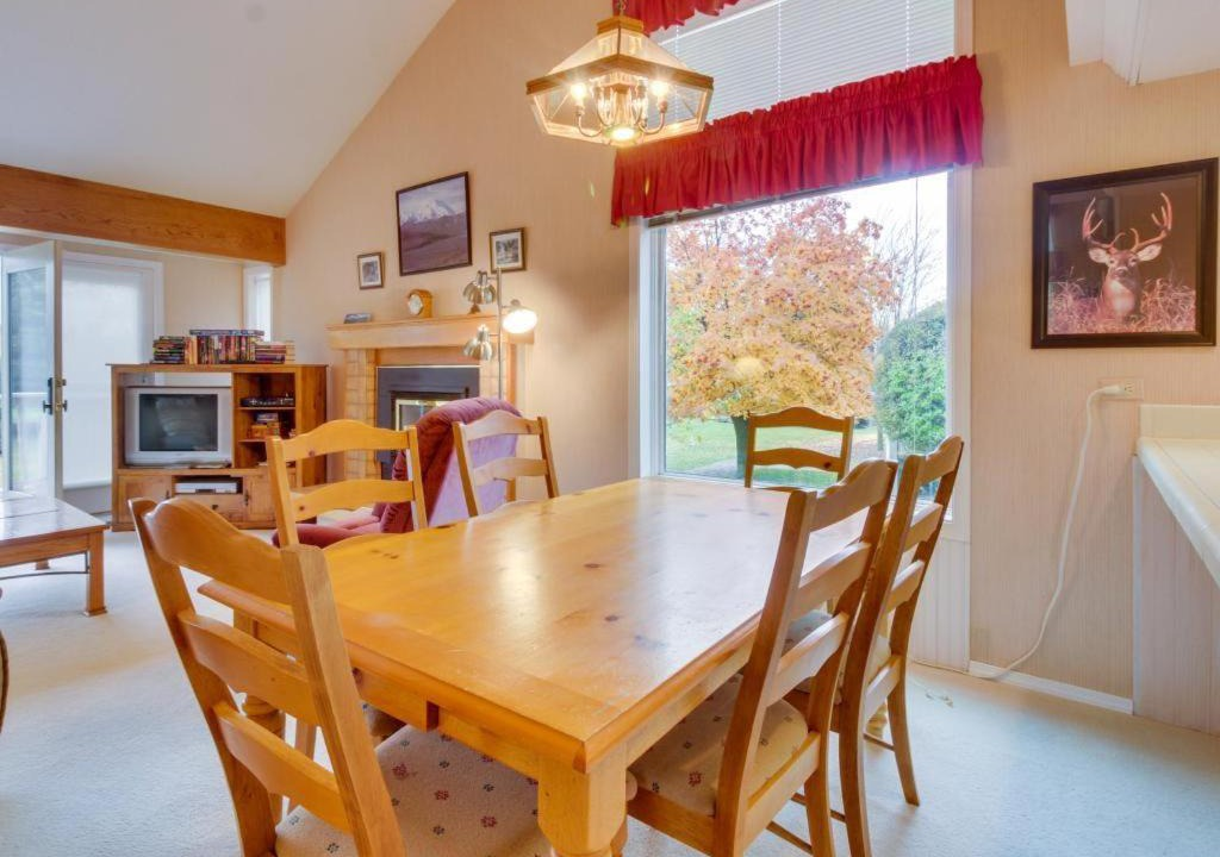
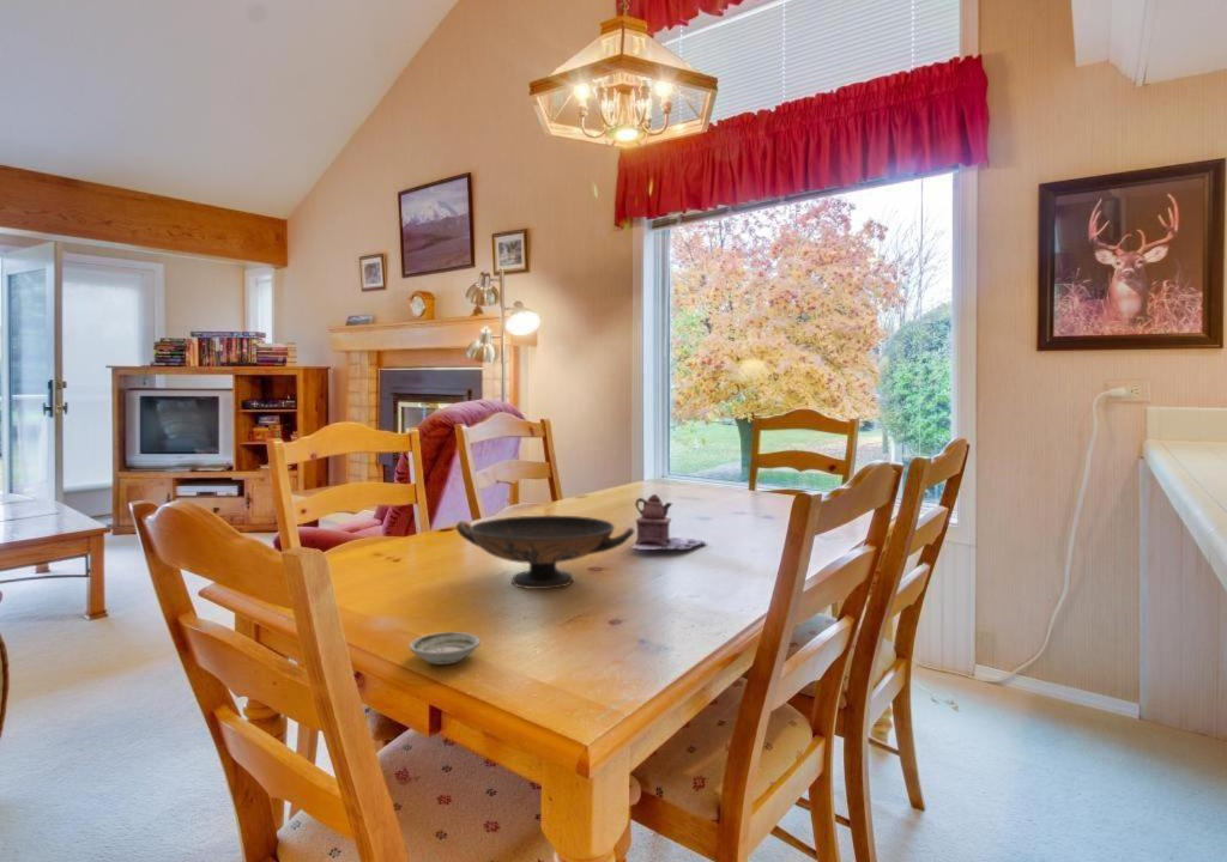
+ saucer (445, 649)
+ decorative bowl (543, 552)
+ teapot (657, 520)
